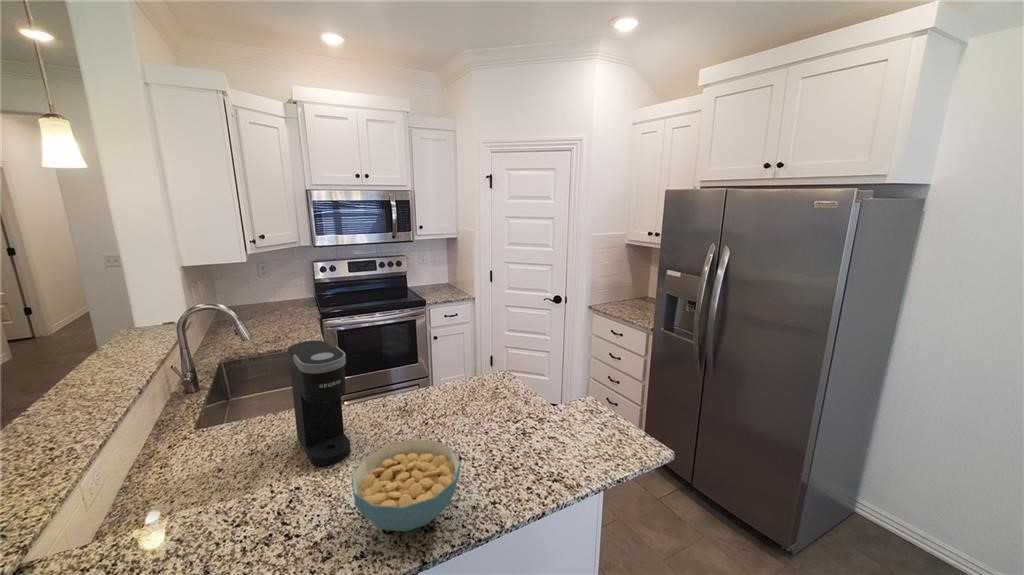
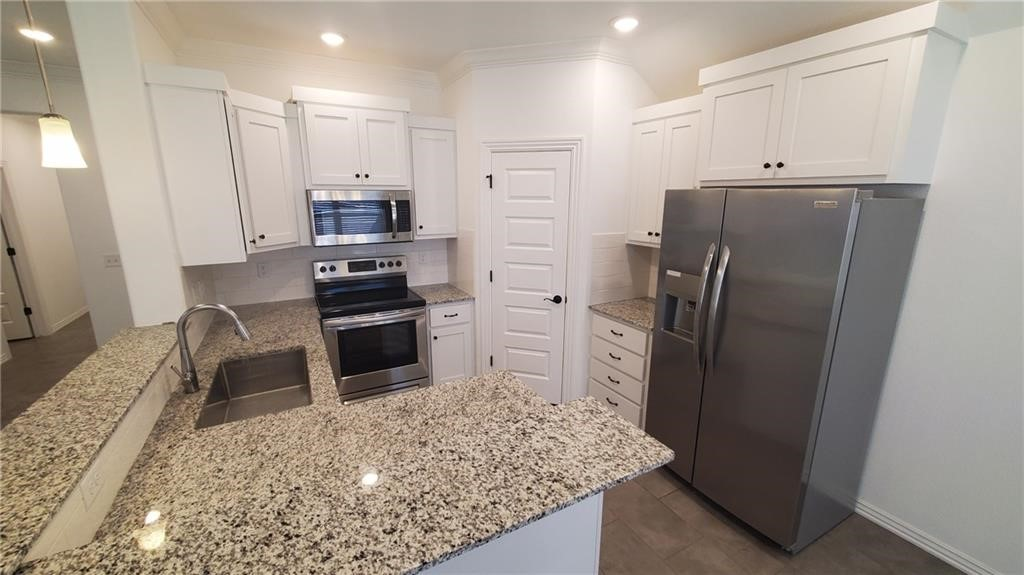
- cereal bowl (408, 491)
- coffee maker (319, 397)
